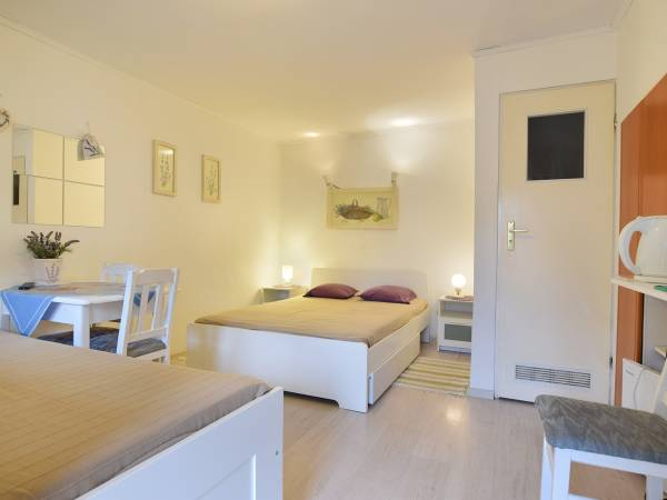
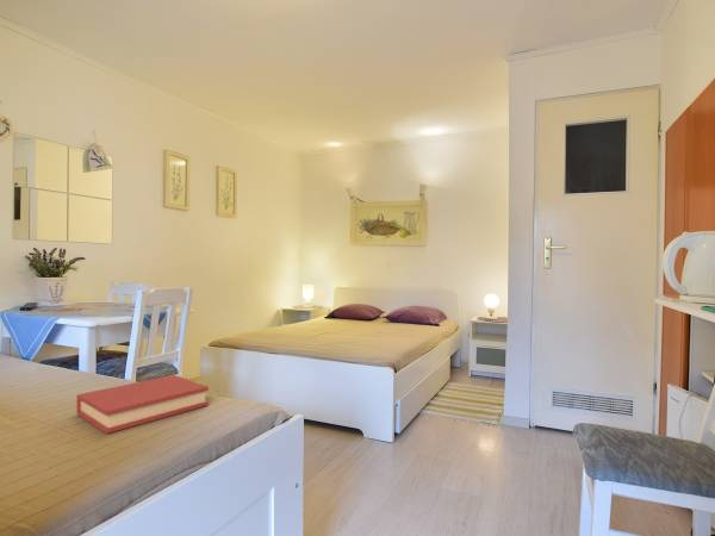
+ hardback book (144, 399)
